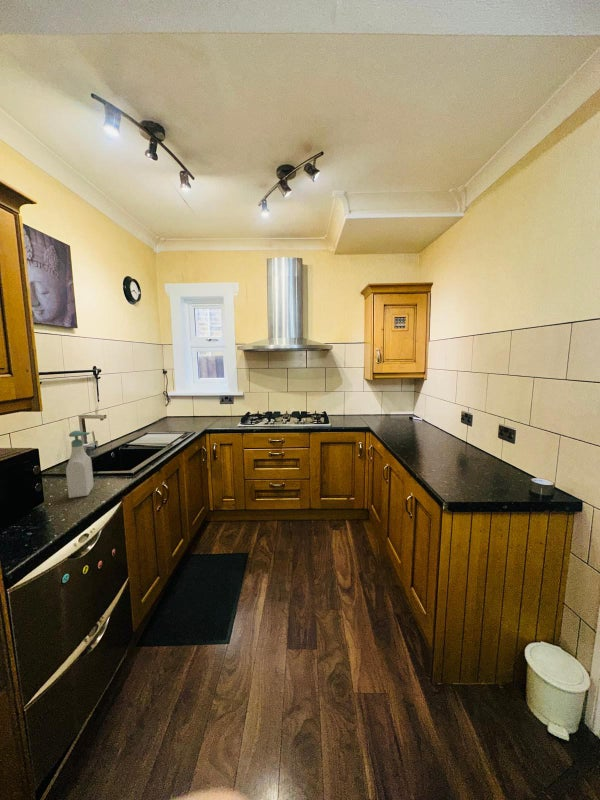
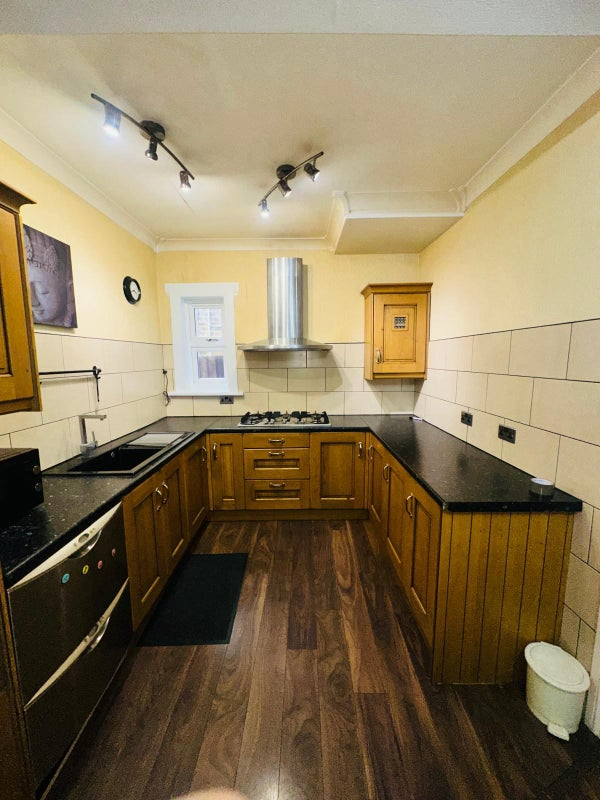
- soap bottle (81, 461)
